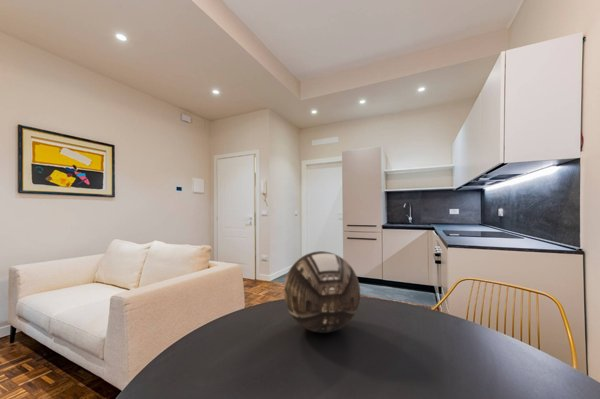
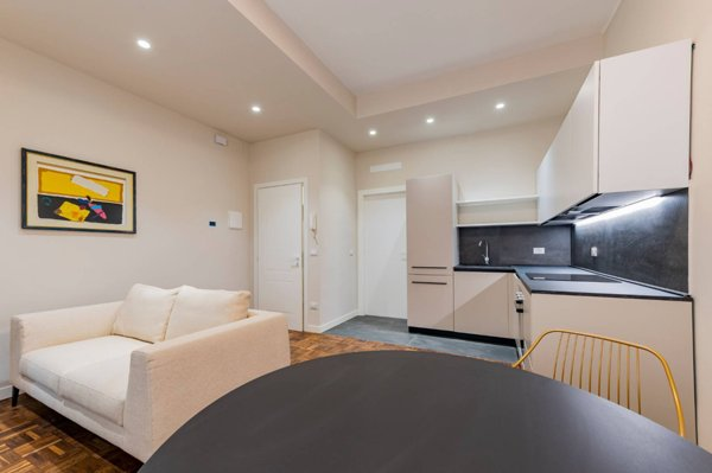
- decorative bowl (321, 289)
